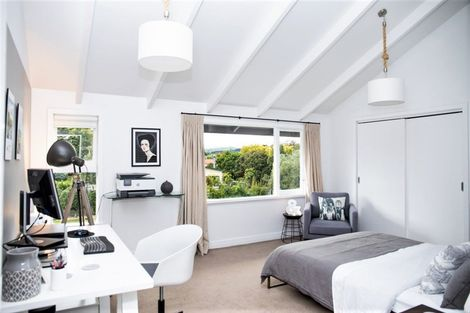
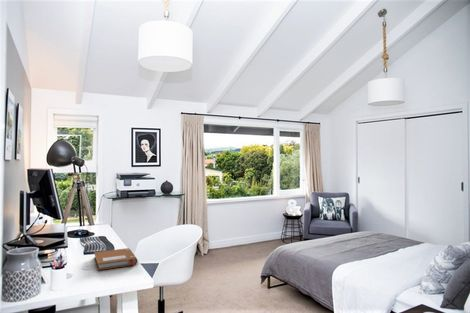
+ notebook (115, 258)
